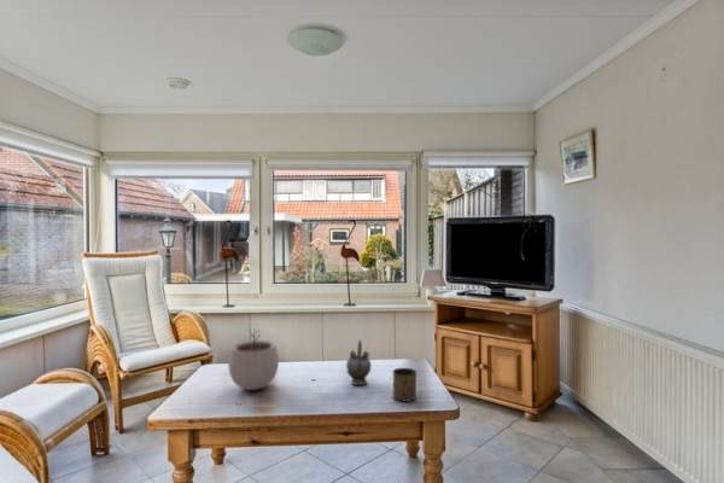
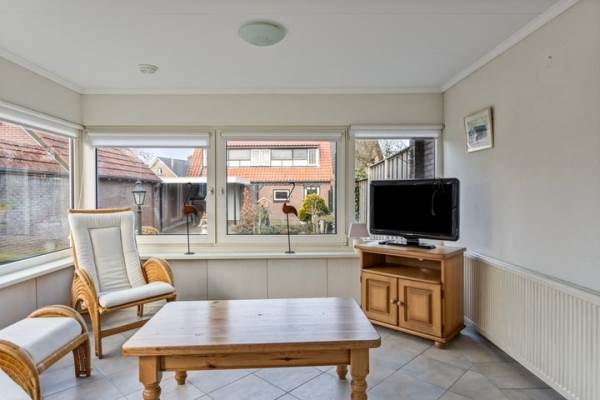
- teapot (358, 362)
- plant pot (253, 356)
- cup (404, 384)
